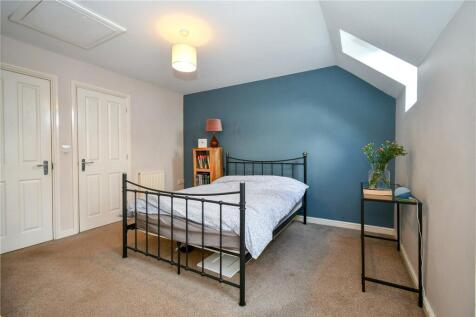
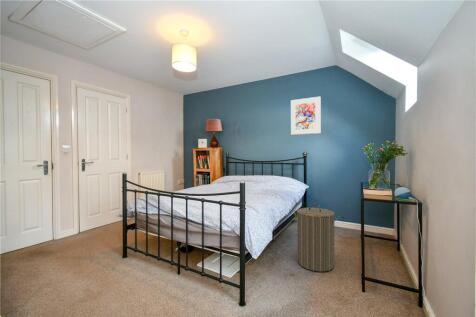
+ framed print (305, 116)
+ laundry hamper (315, 233)
